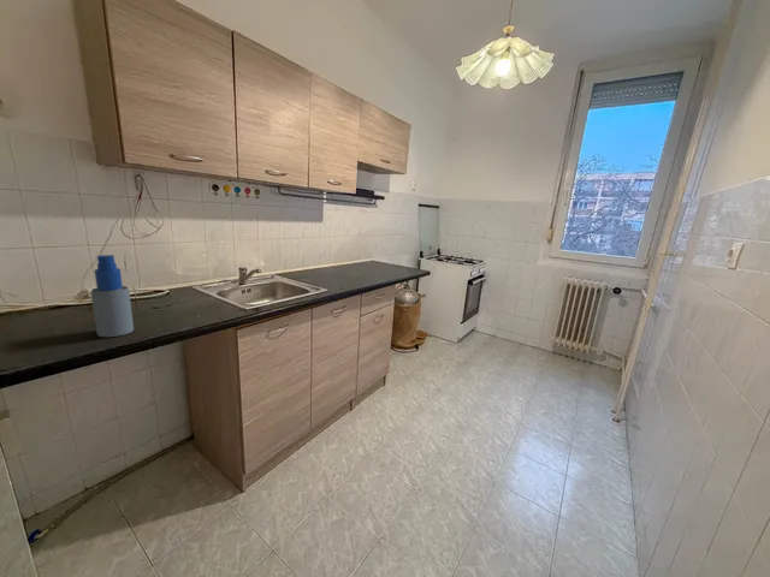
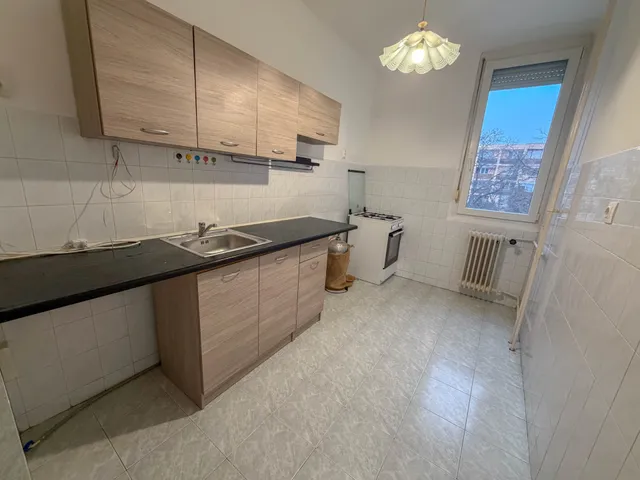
- spray bottle (111, 295)
